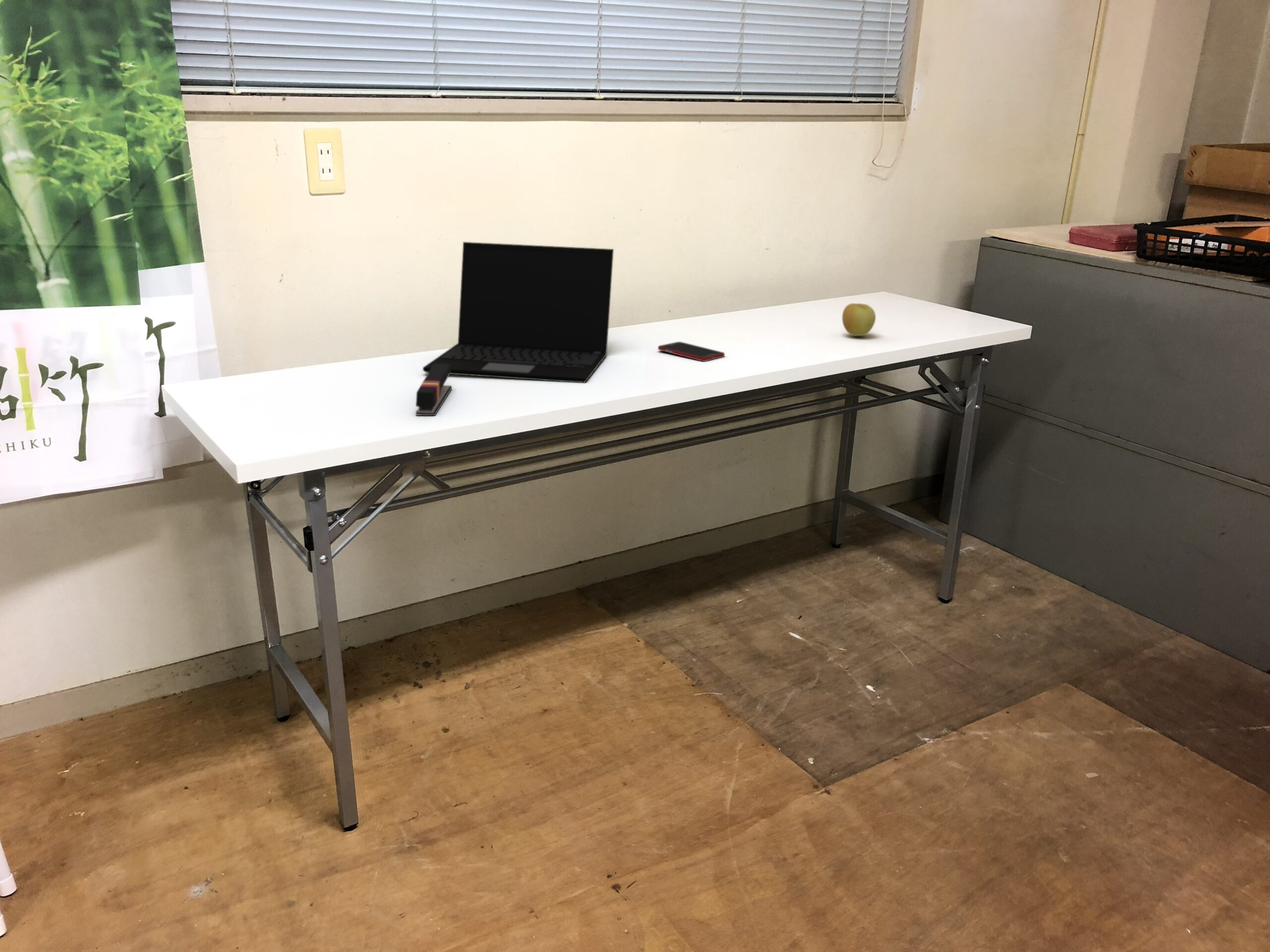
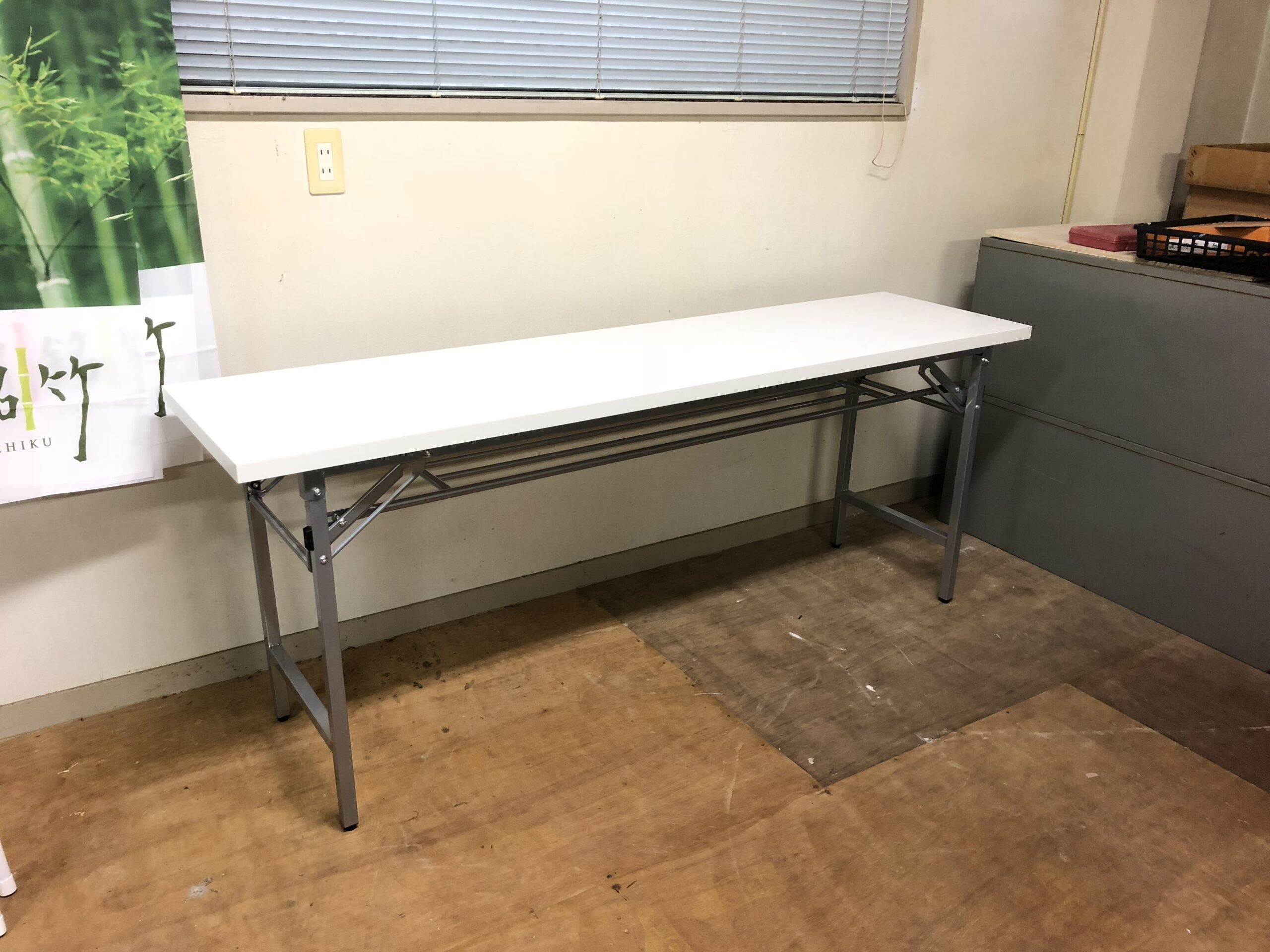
- laptop (521, 308)
- cell phone (691, 351)
- stapler (434, 388)
- apple (859, 320)
